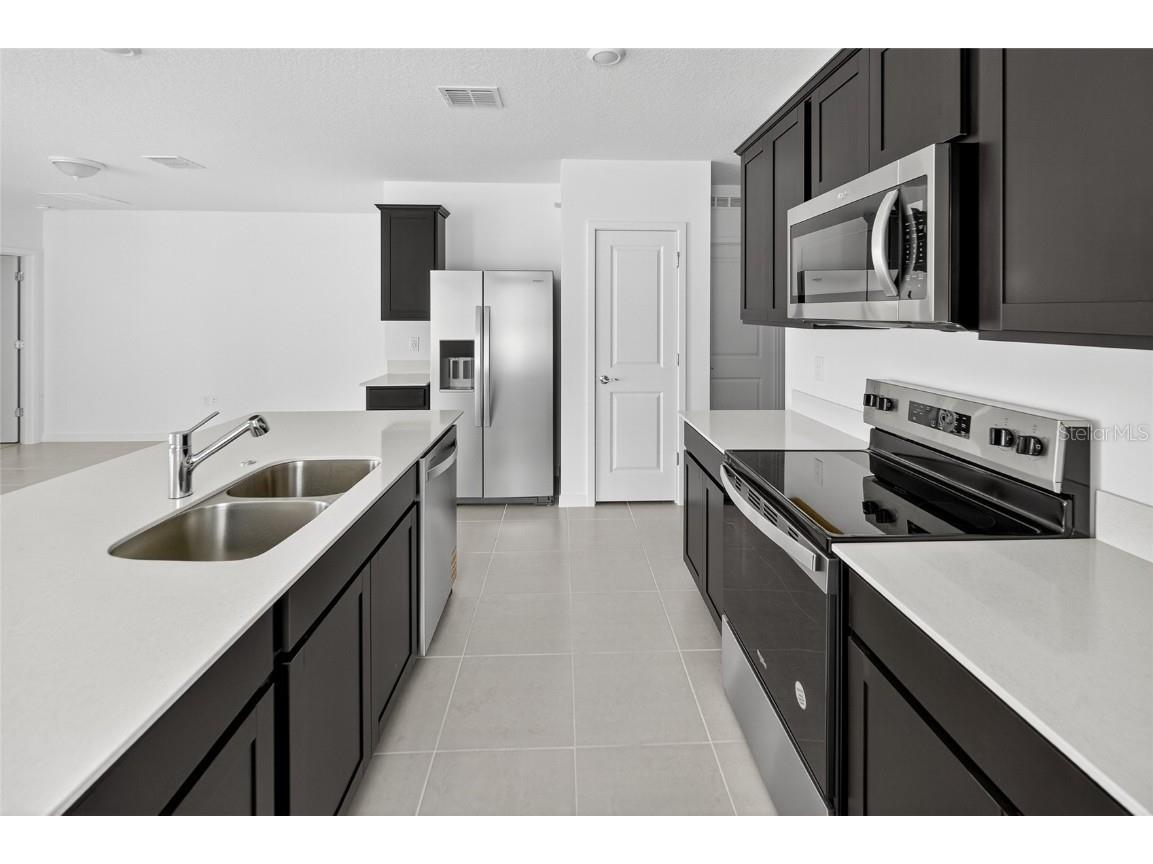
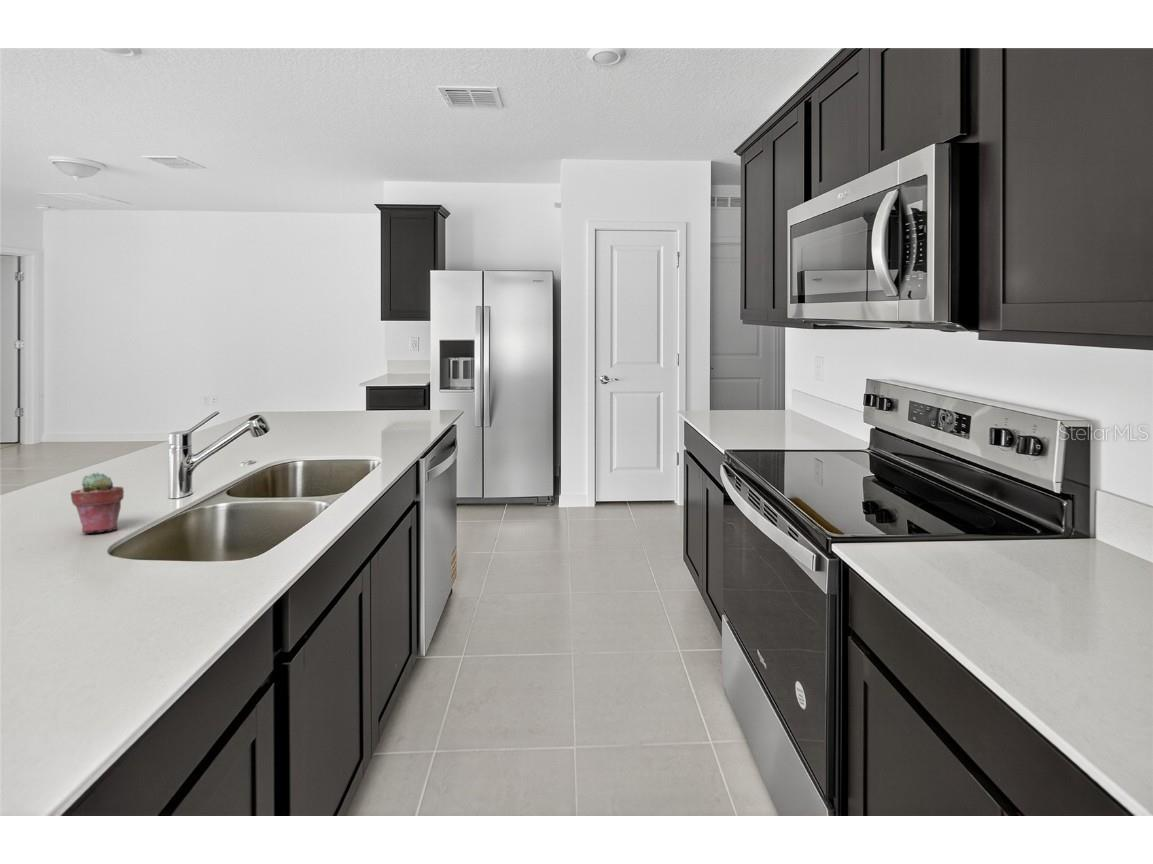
+ potted succulent (98, 501)
